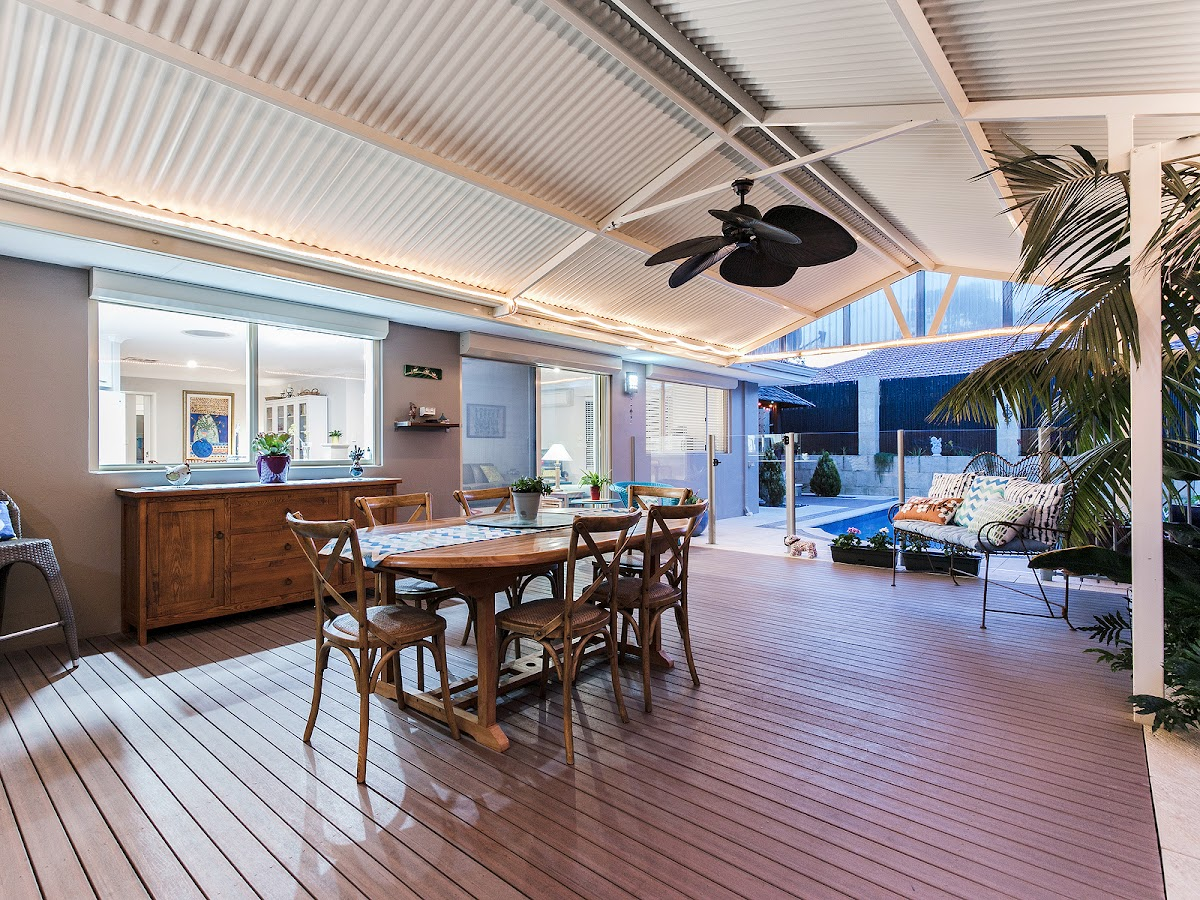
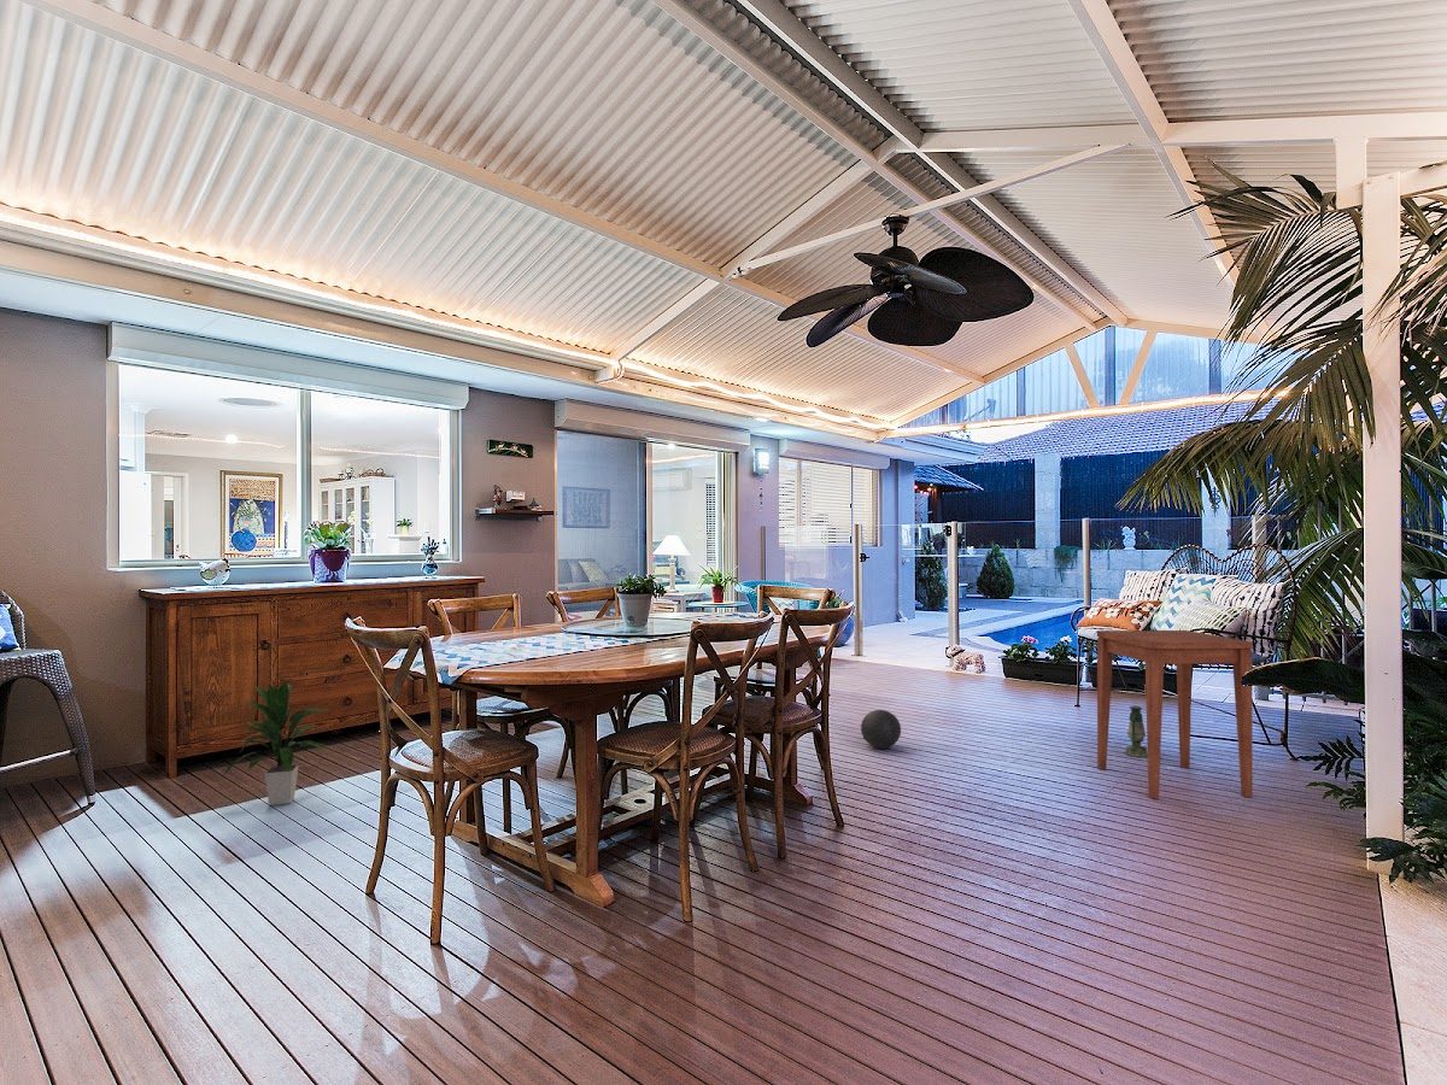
+ ball (880, 728)
+ side table (1161, 709)
+ lantern (1136, 728)
+ indoor plant (277, 739)
